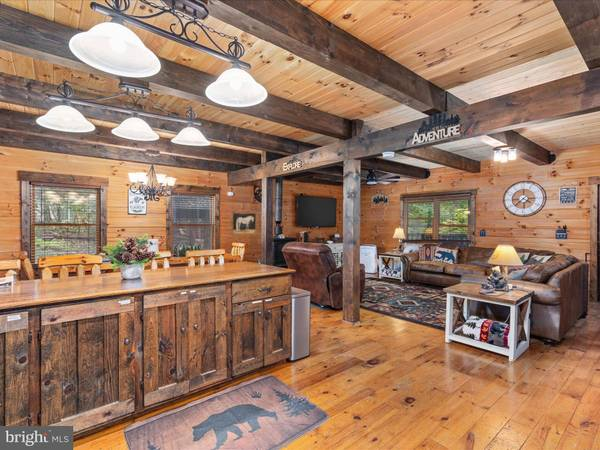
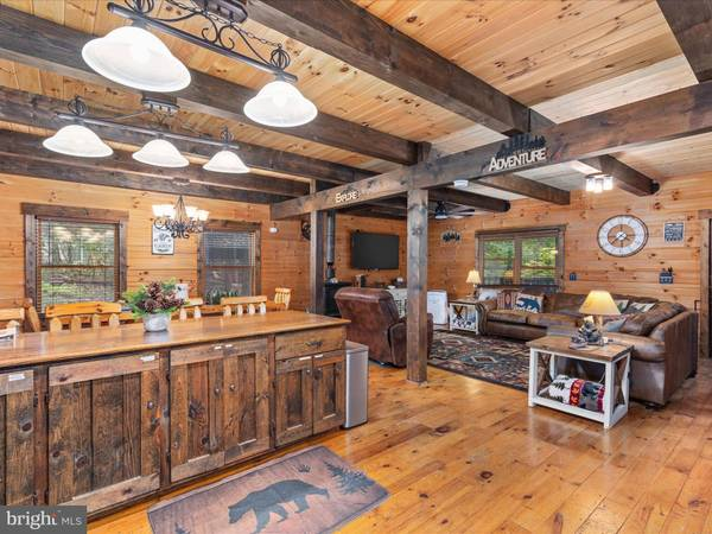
- wall art (244, 223)
